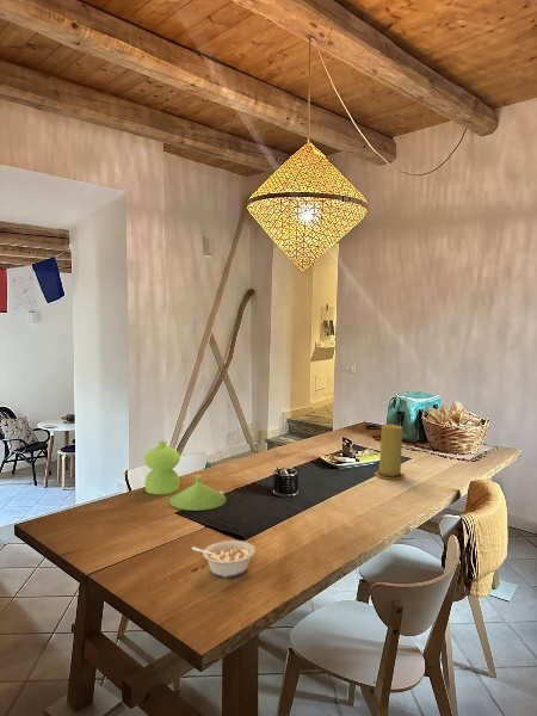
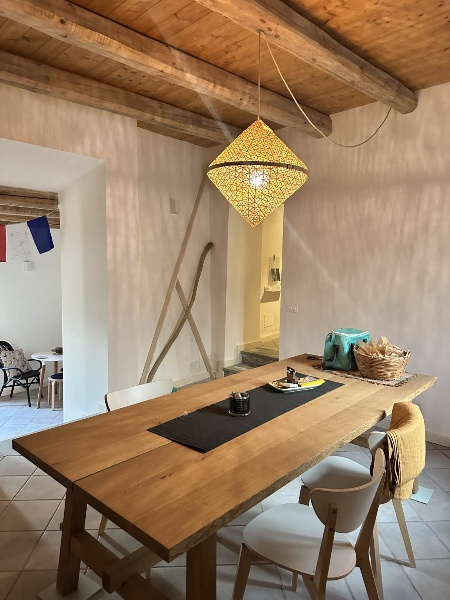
- vase (177, 474)
- candle (390, 450)
- legume (227, 558)
